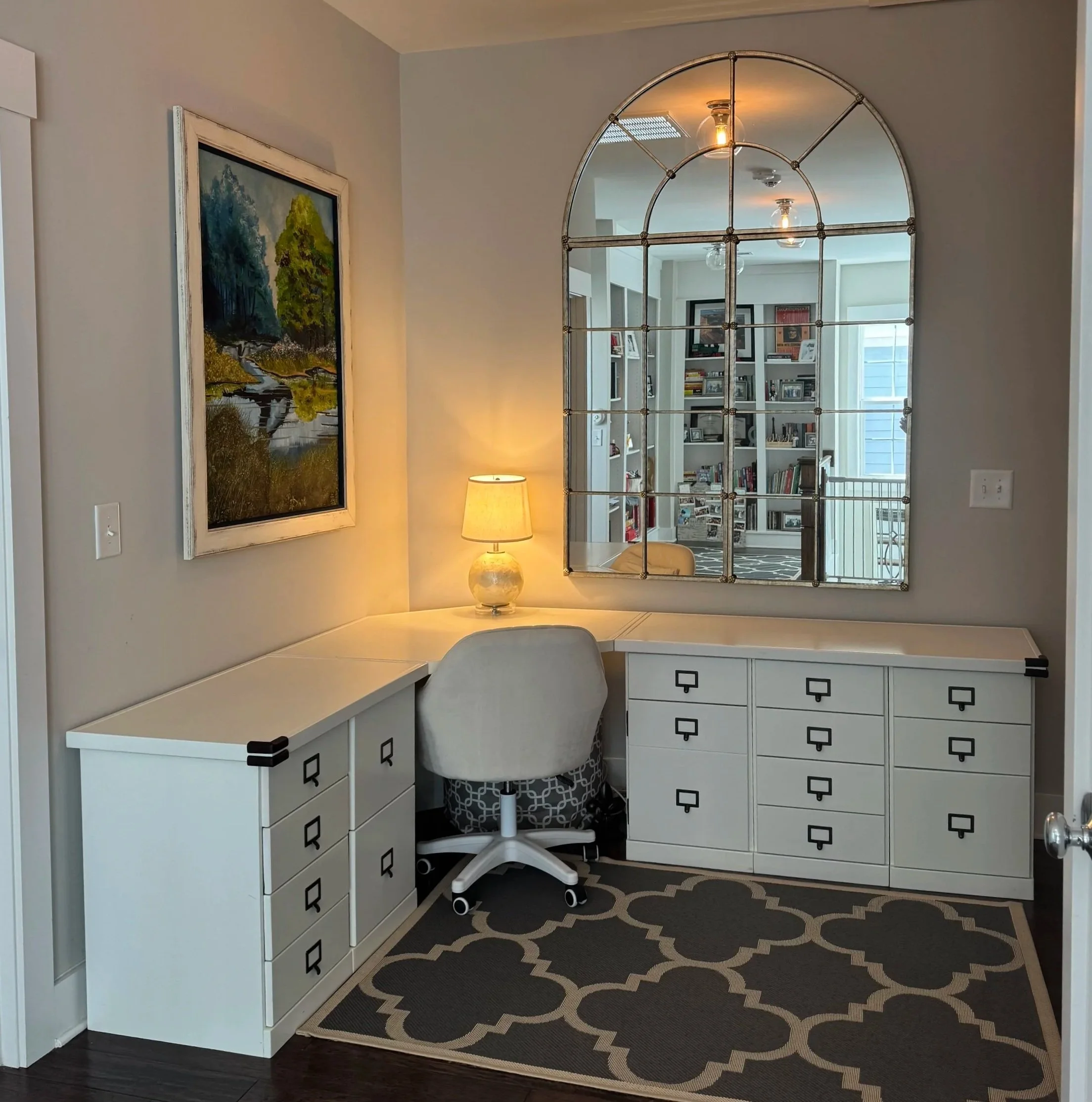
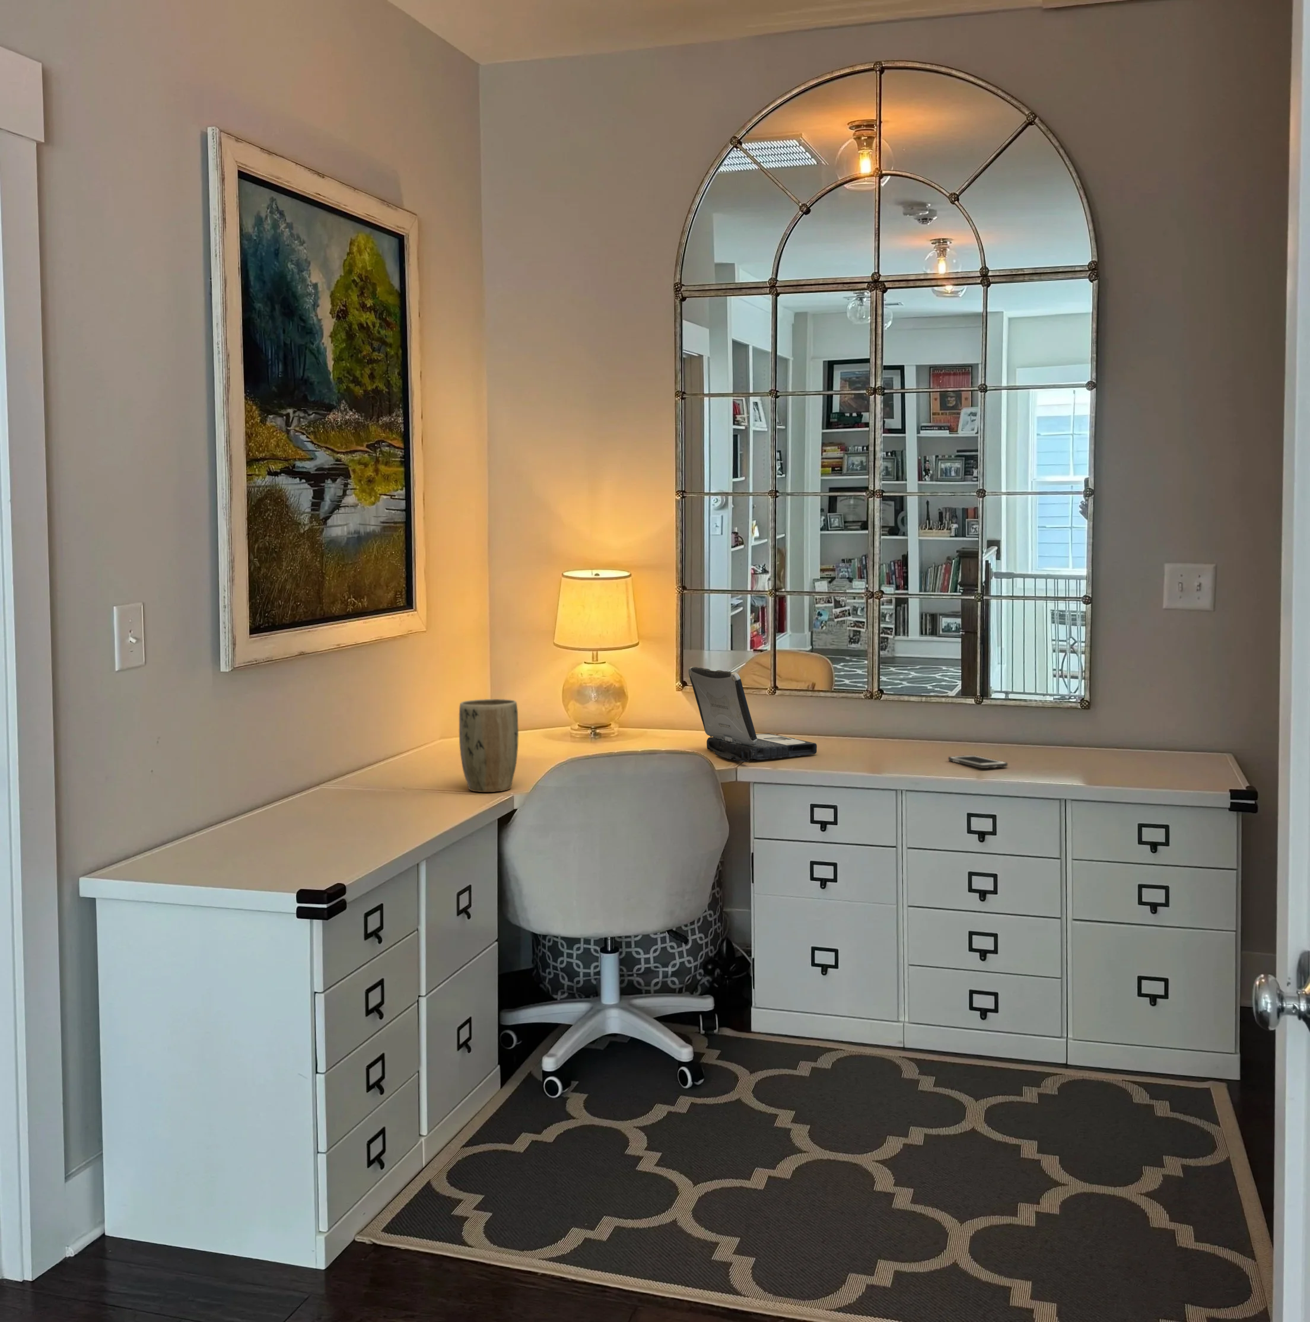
+ plant pot (489, 745)
+ cell phone (978, 762)
+ laptop (749, 710)
